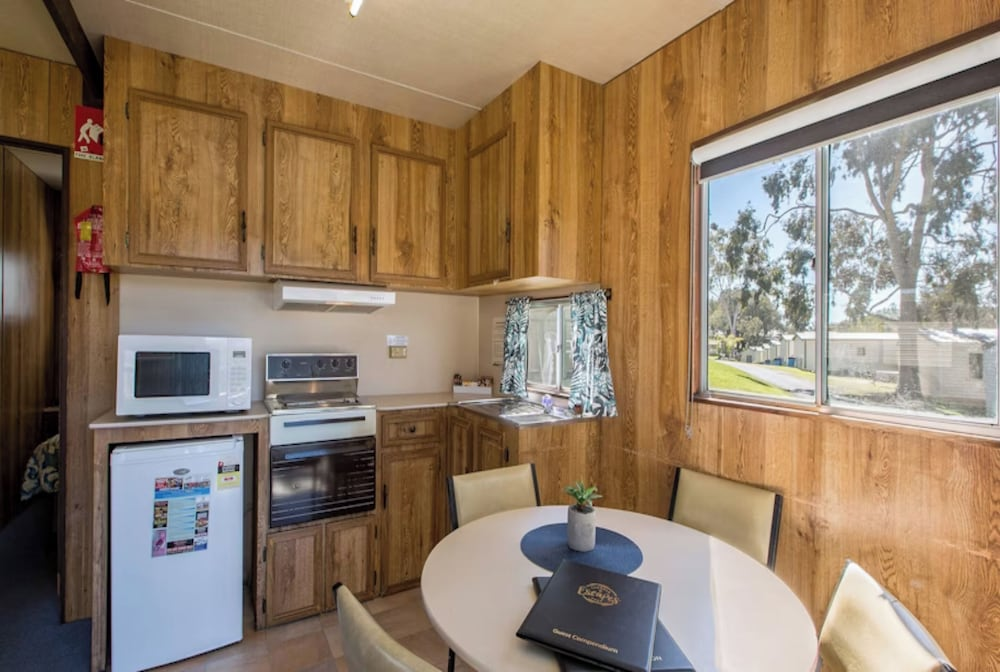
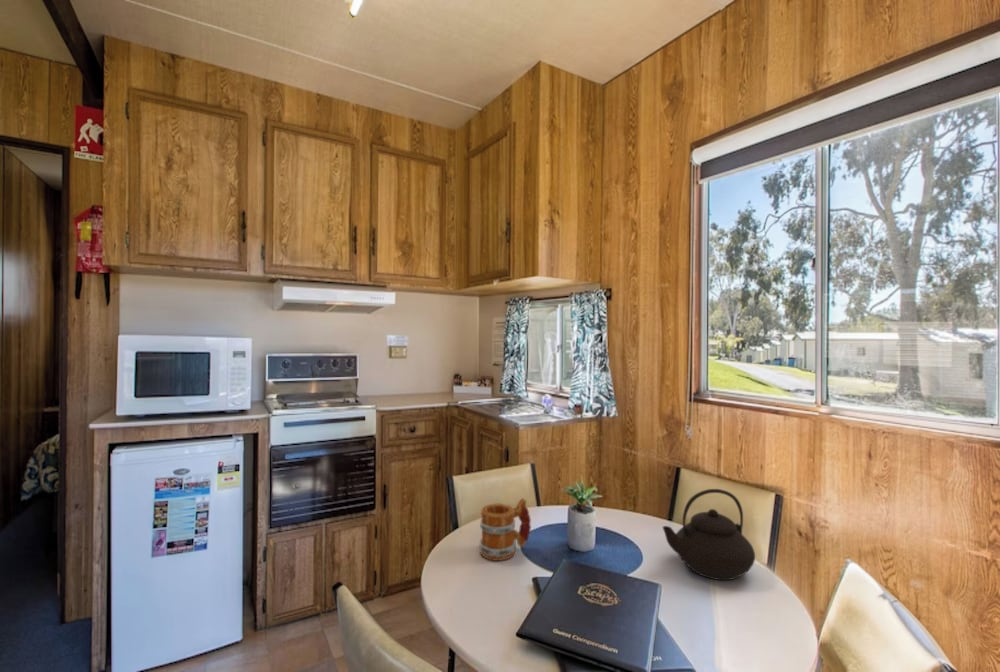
+ mug (505, 525)
+ teapot (705, 528)
